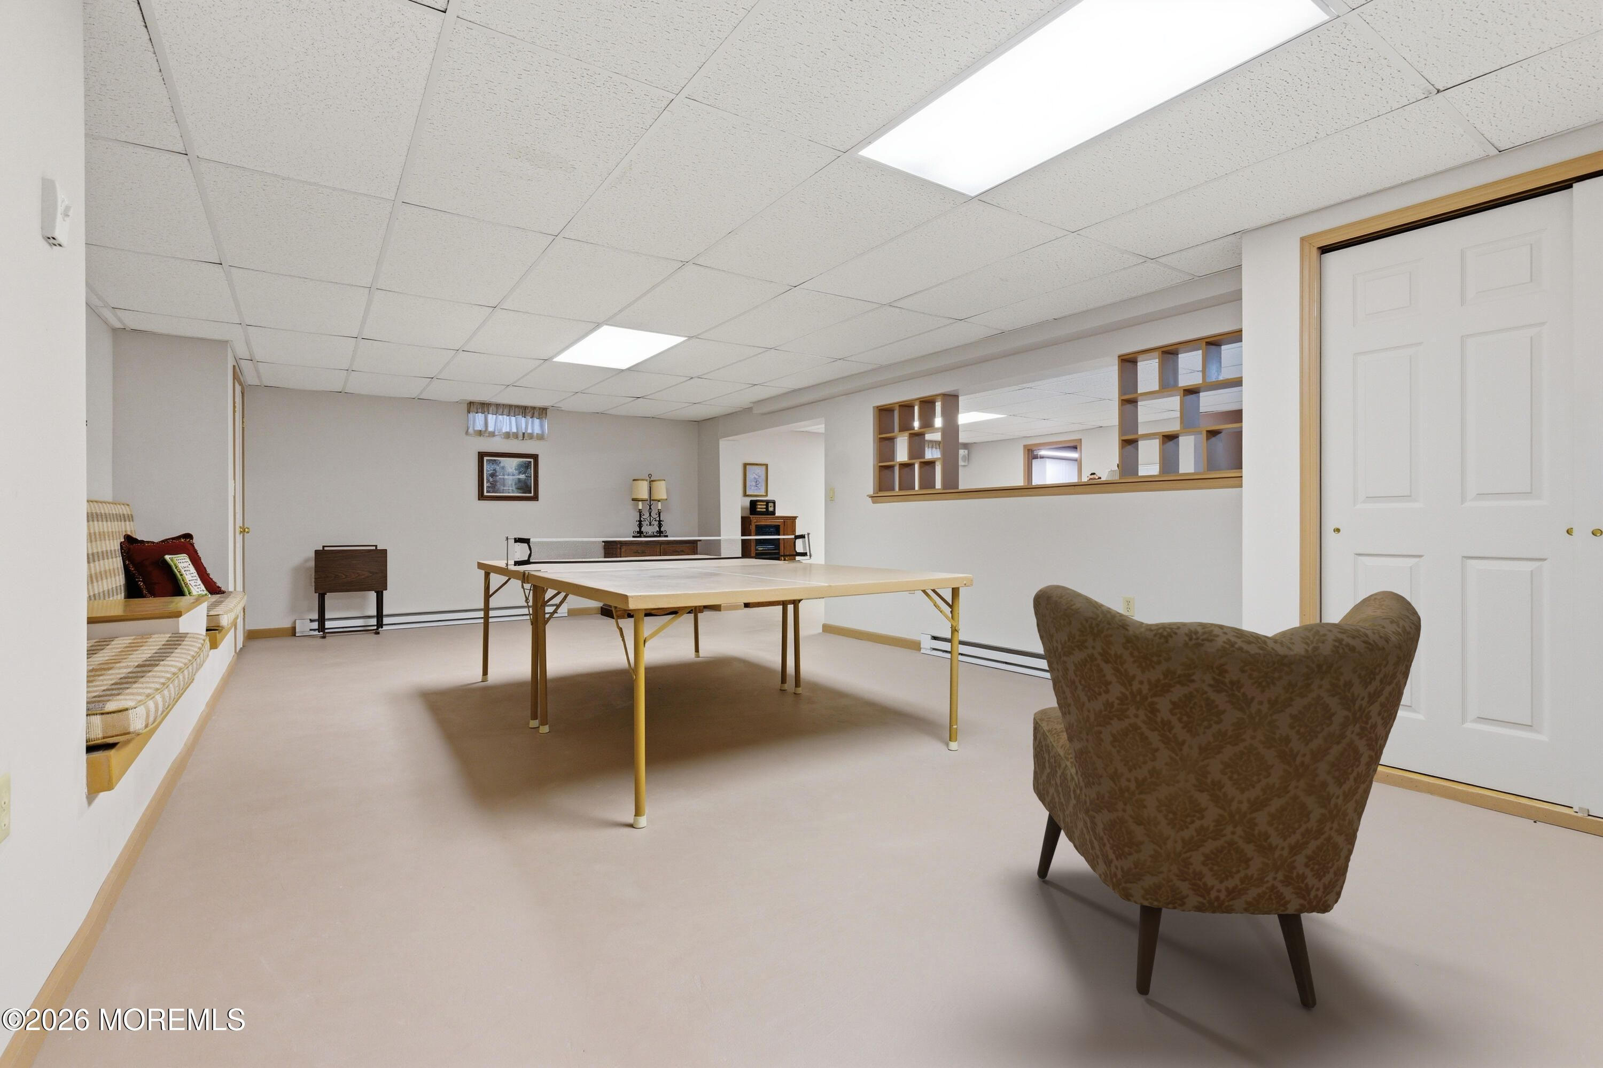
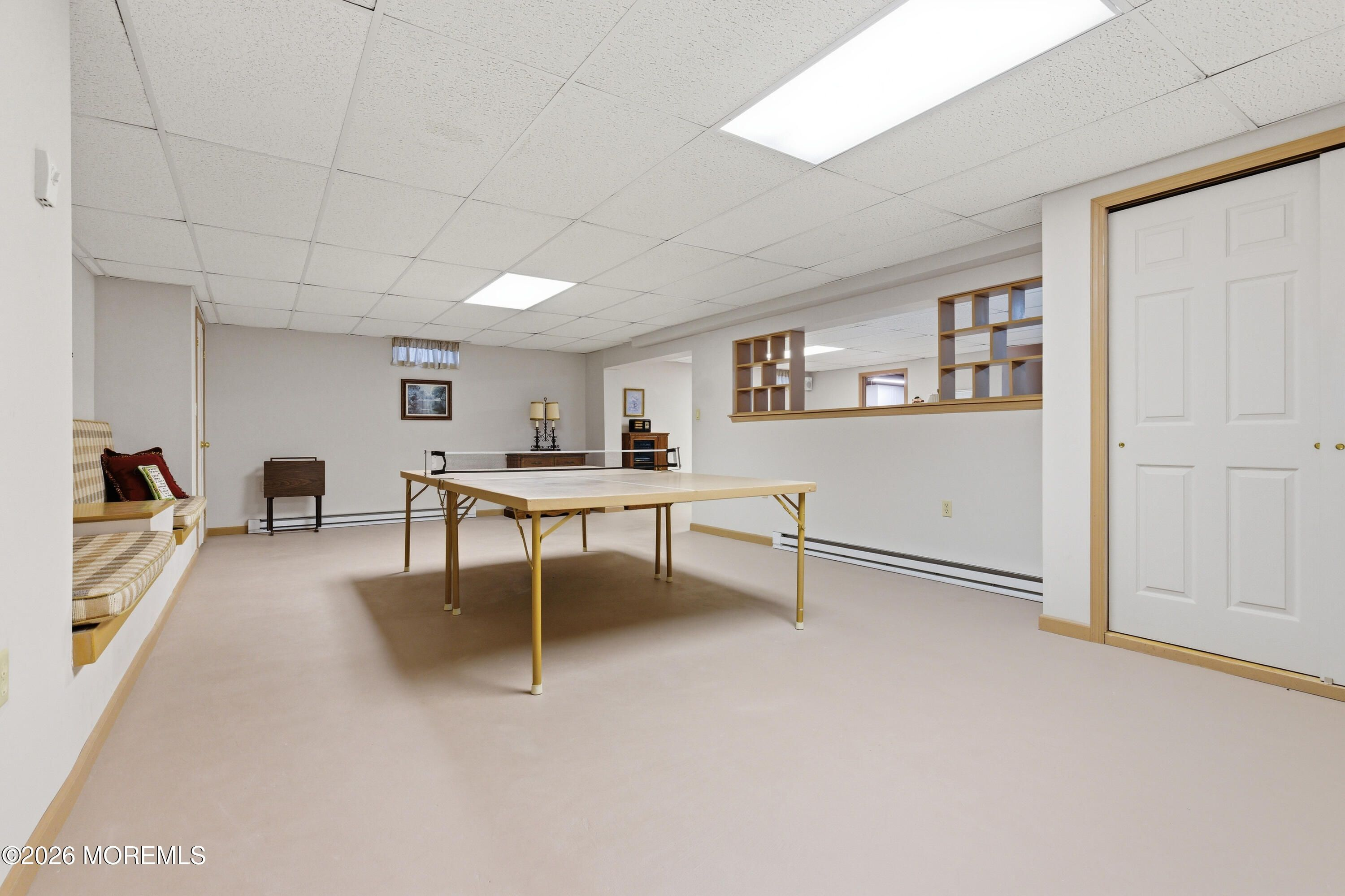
- armchair (1185, 762)
